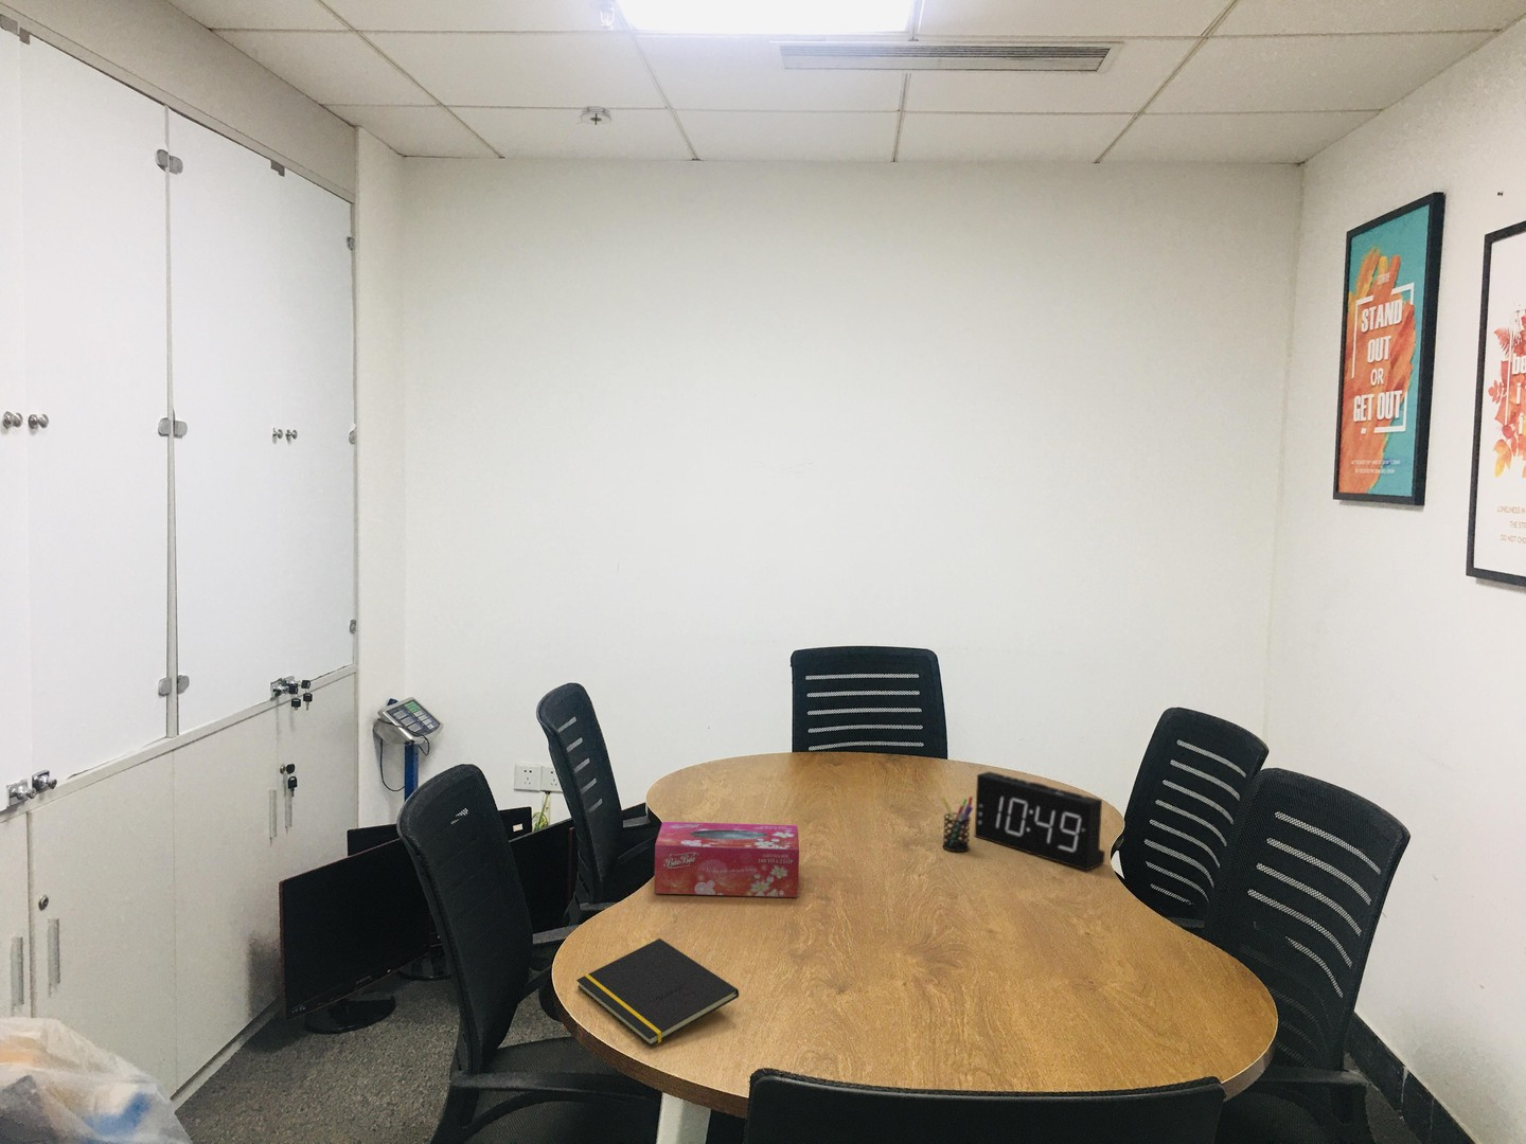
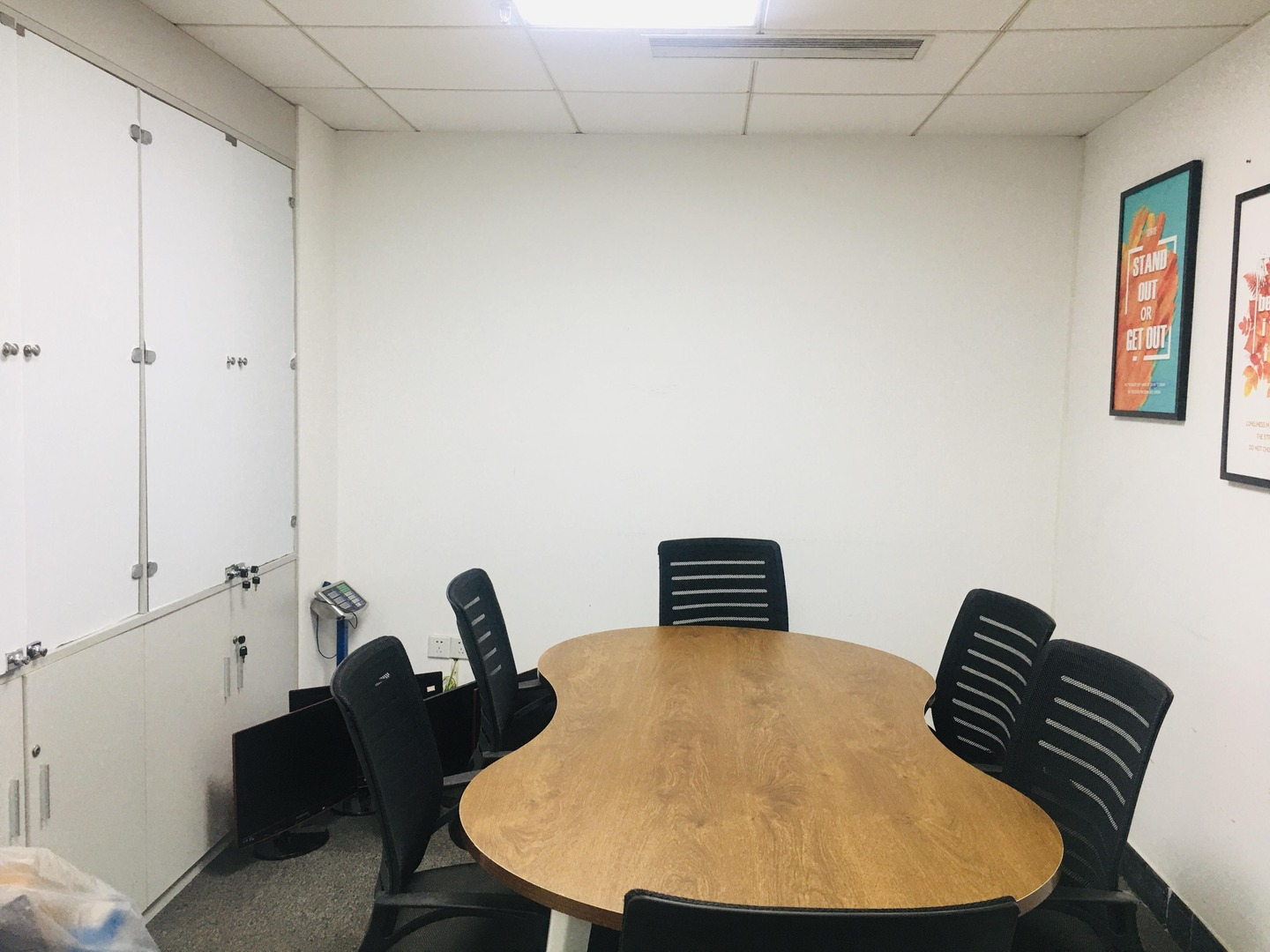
- smoke detector (595, 114)
- alarm clock (1038, 816)
- notepad (655, 988)
- tissue box (728, 858)
- pen holder (959, 820)
